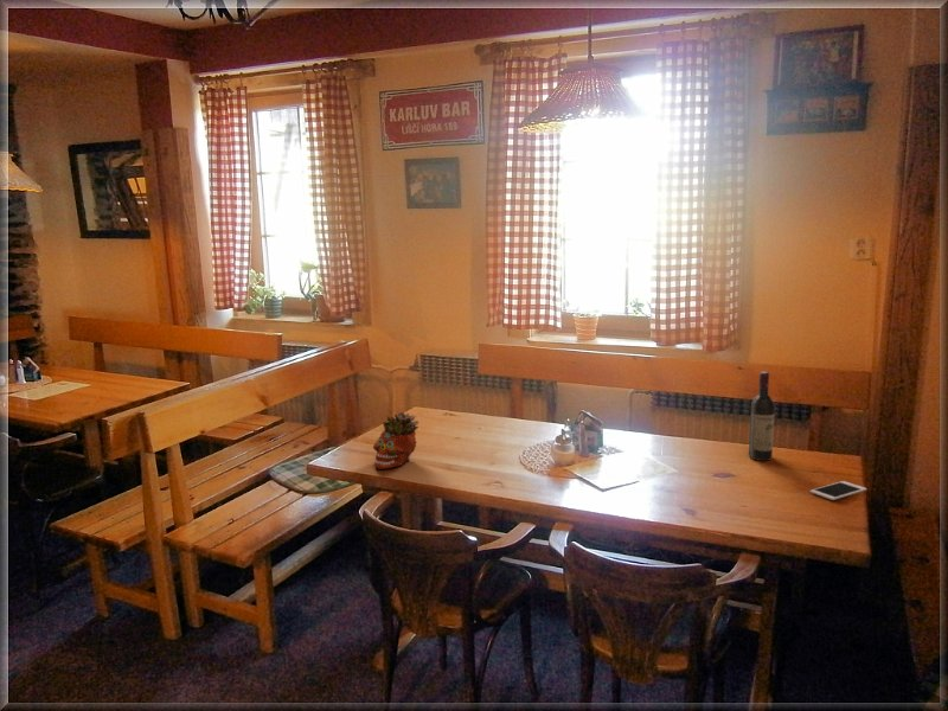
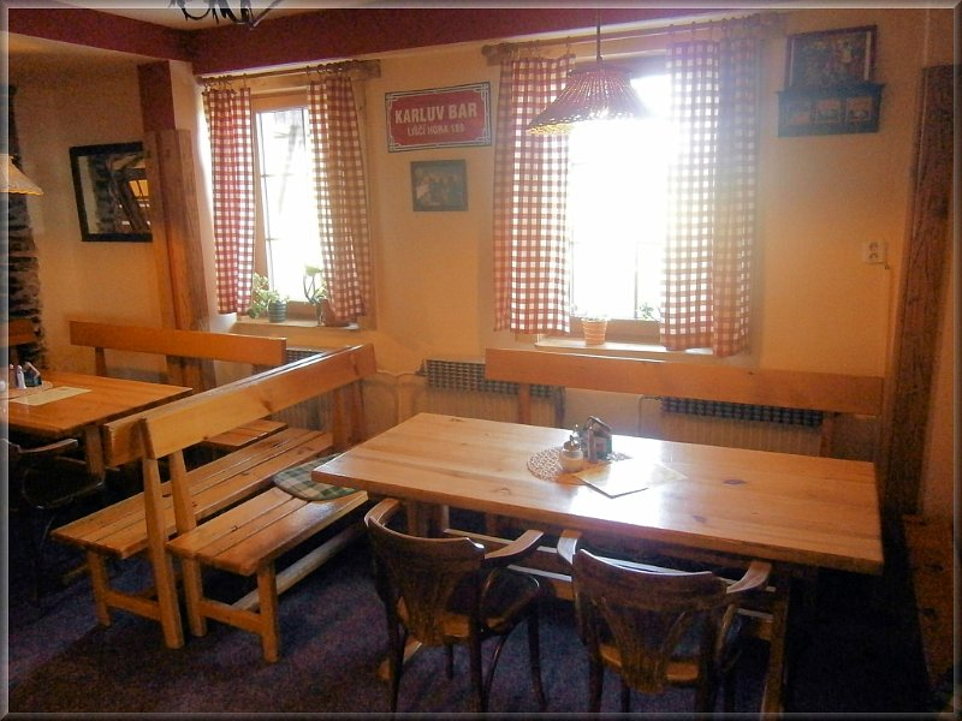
- wine bottle (762, 415)
- cell phone (838, 489)
- succulent planter (395, 437)
